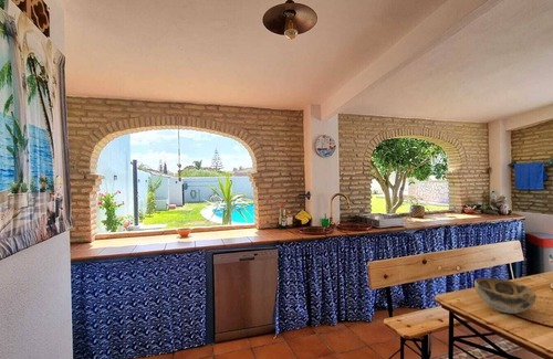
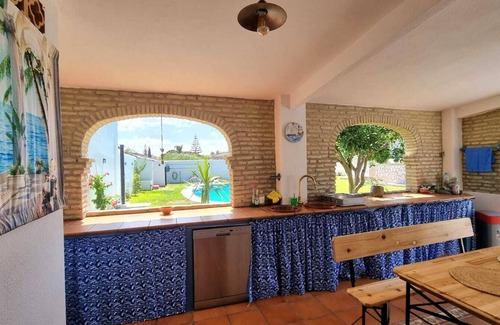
- decorative bowl (503, 297)
